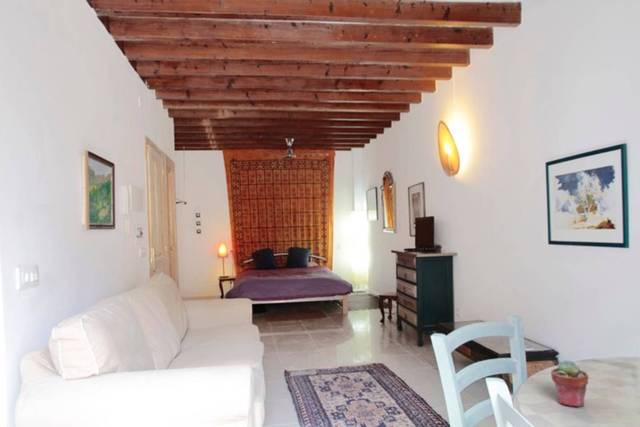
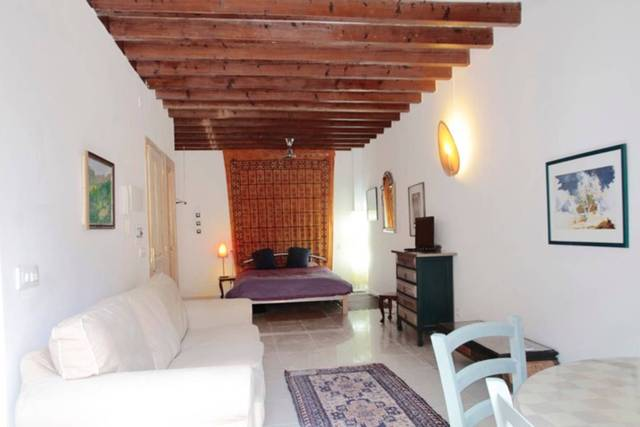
- potted succulent (569, 381)
